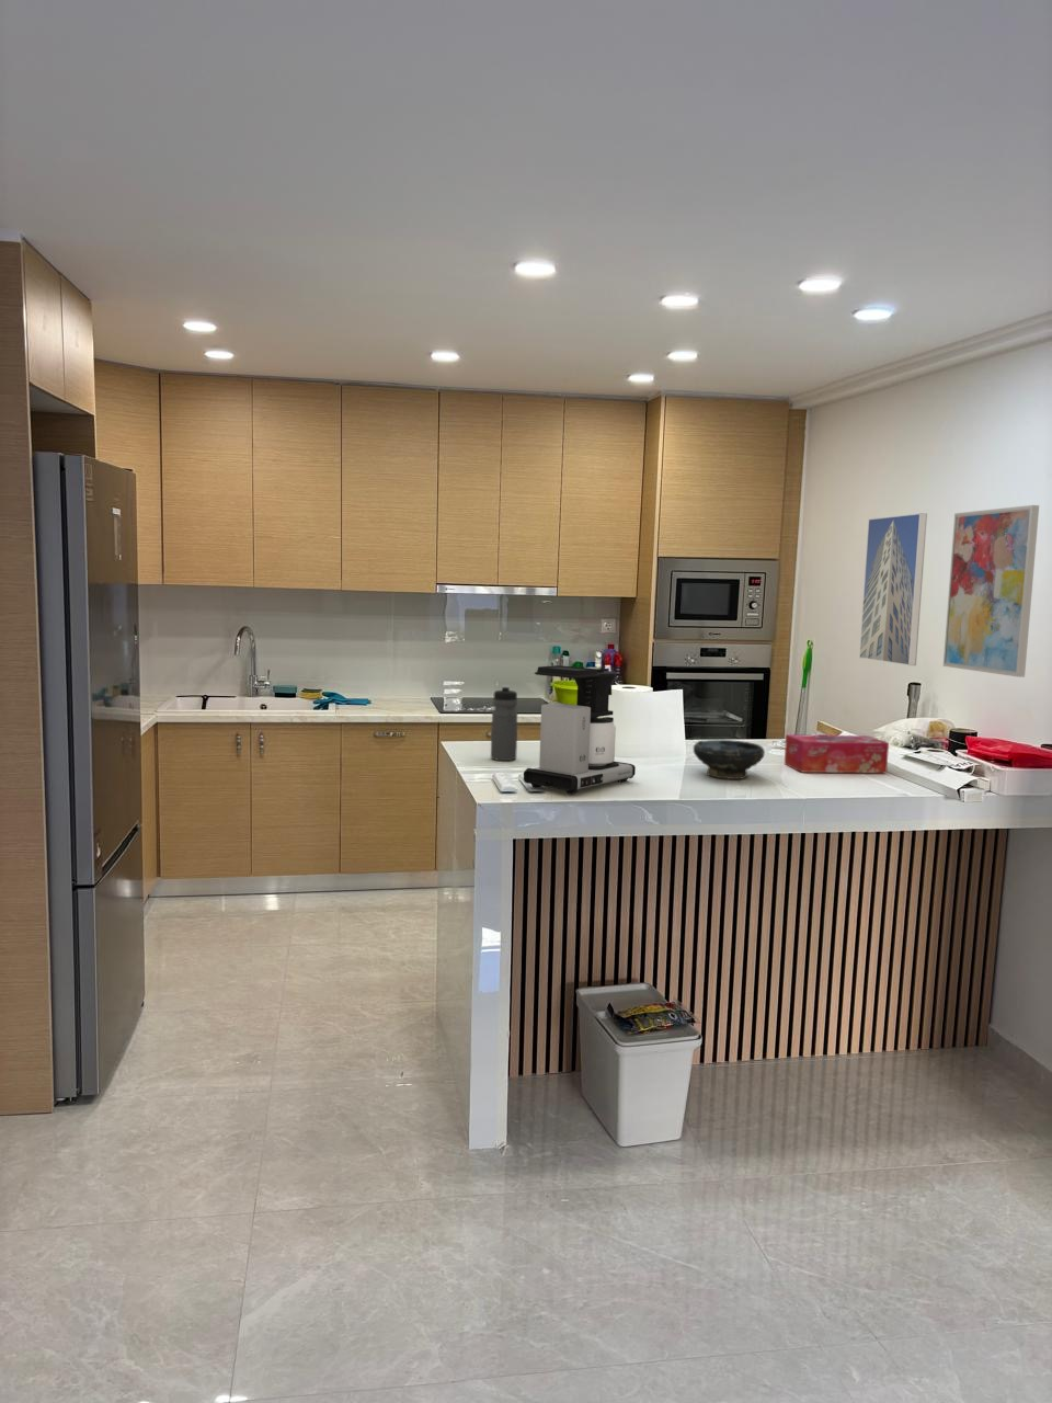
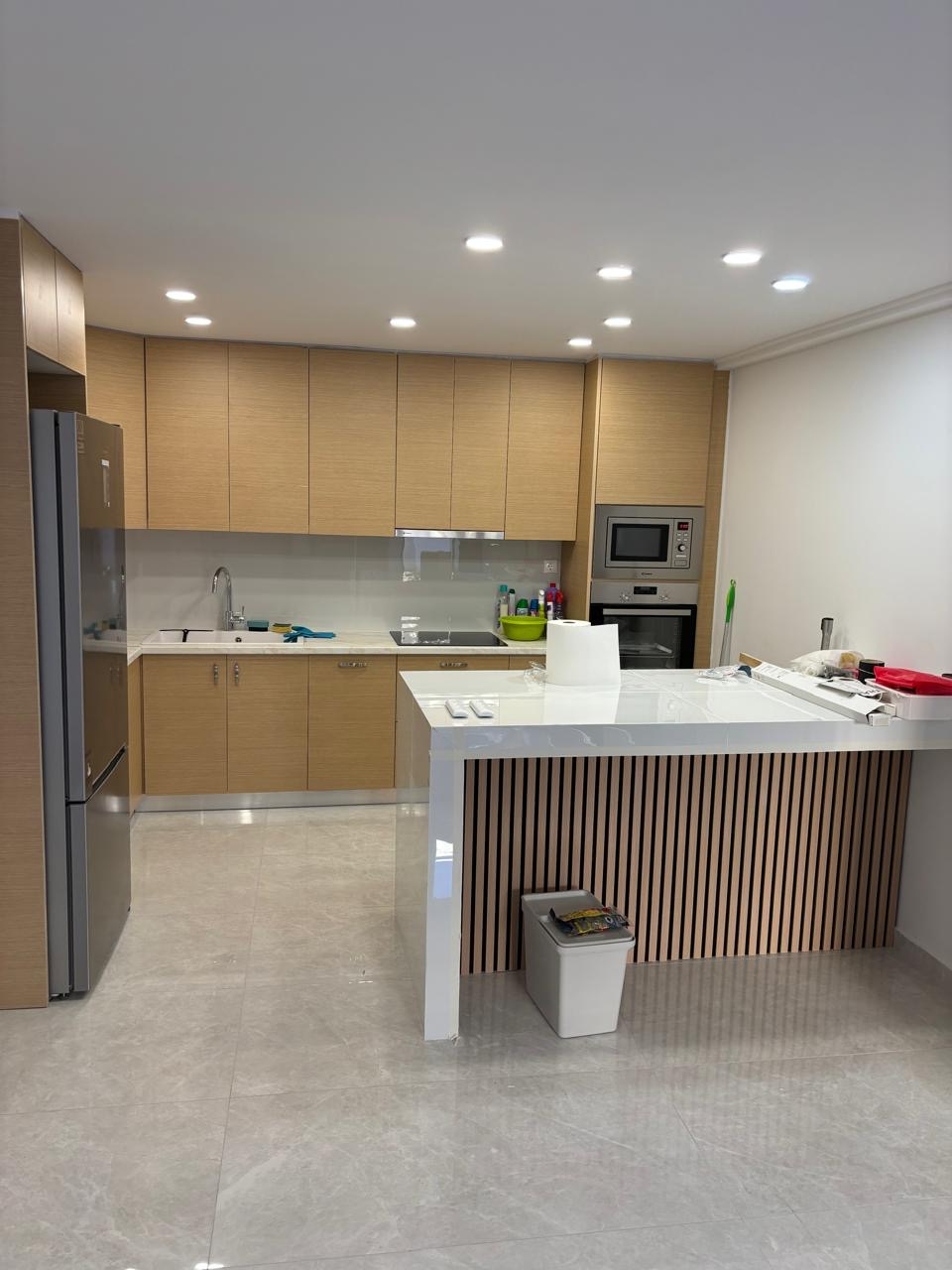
- tissue box (835, 753)
- water bottle (504, 722)
- bowl (727, 760)
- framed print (891, 589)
- wall art (987, 591)
- coffee maker (582, 726)
